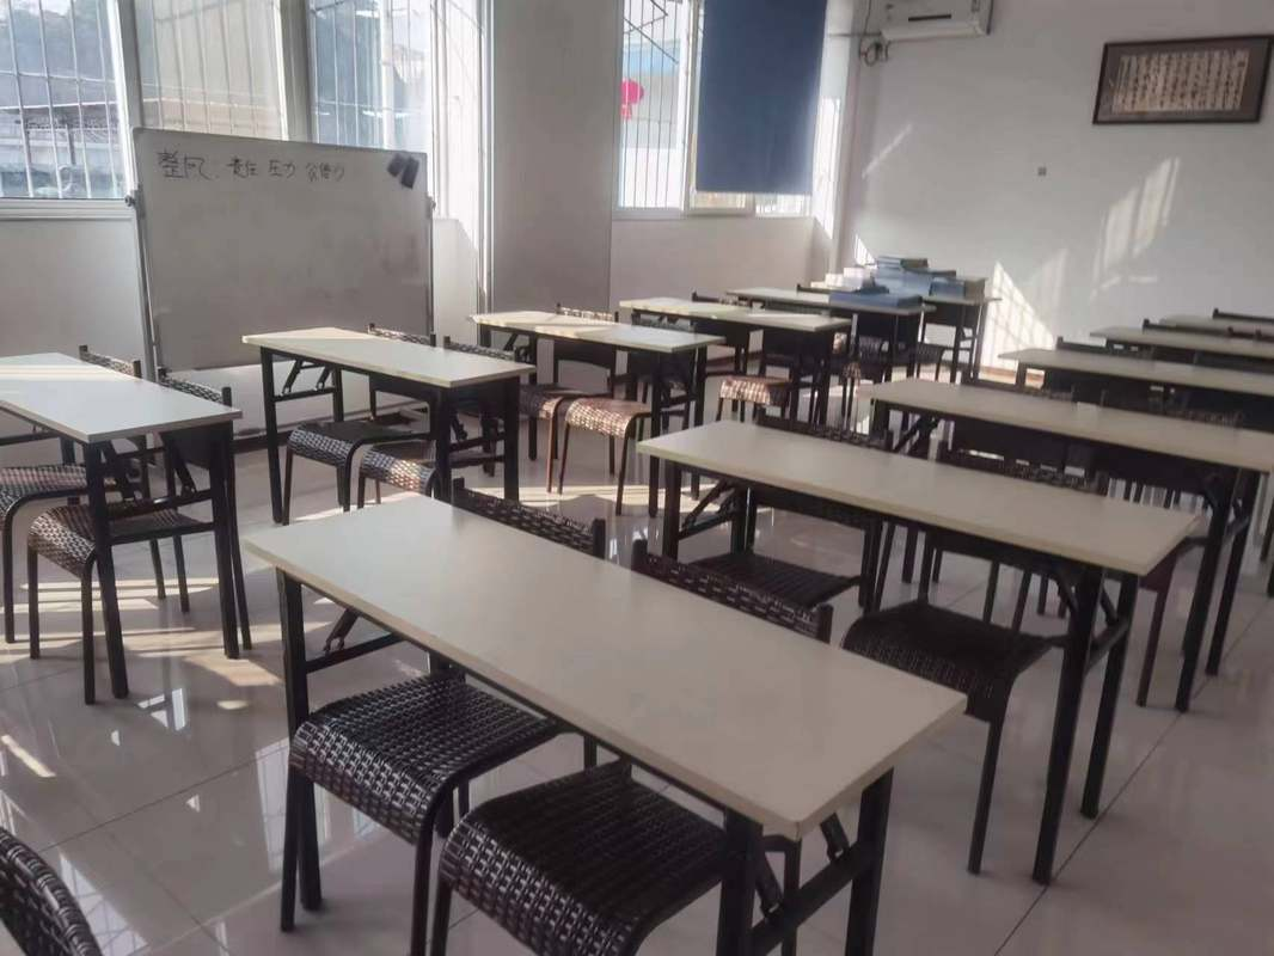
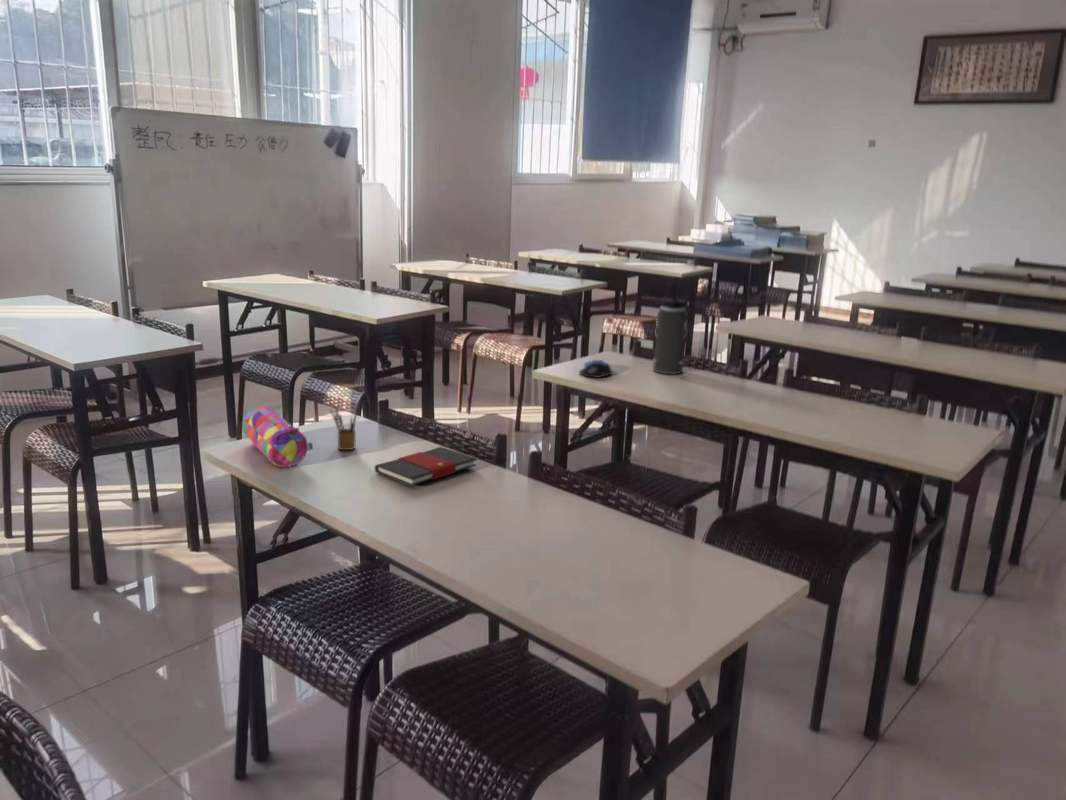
+ computer mouse (596, 366)
+ thermos bottle (670, 329)
+ book (426, 464)
+ pencil case (275, 434)
+ pencil box (346, 429)
